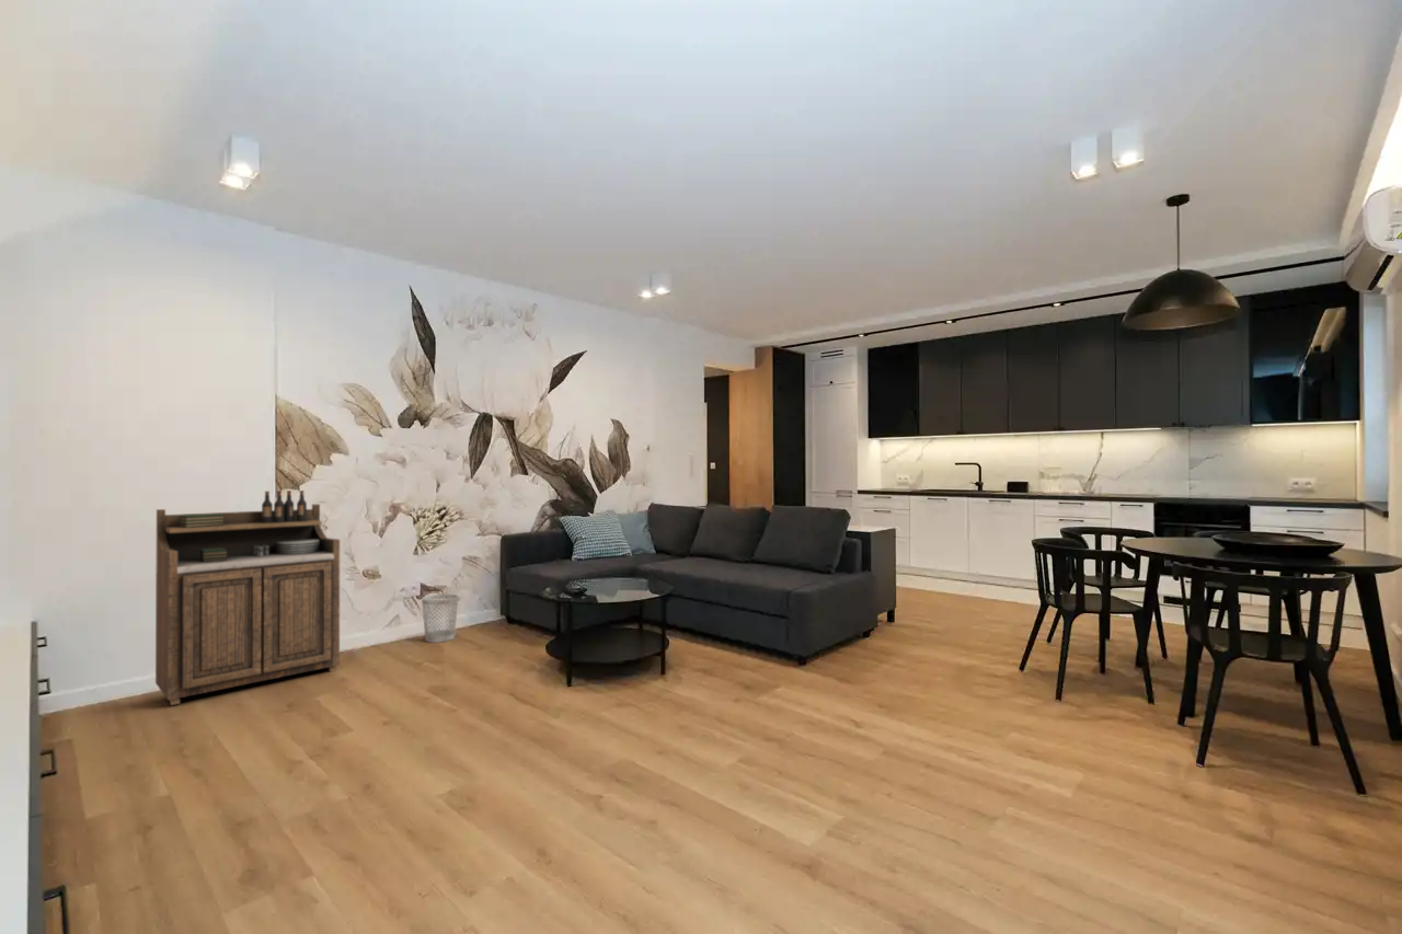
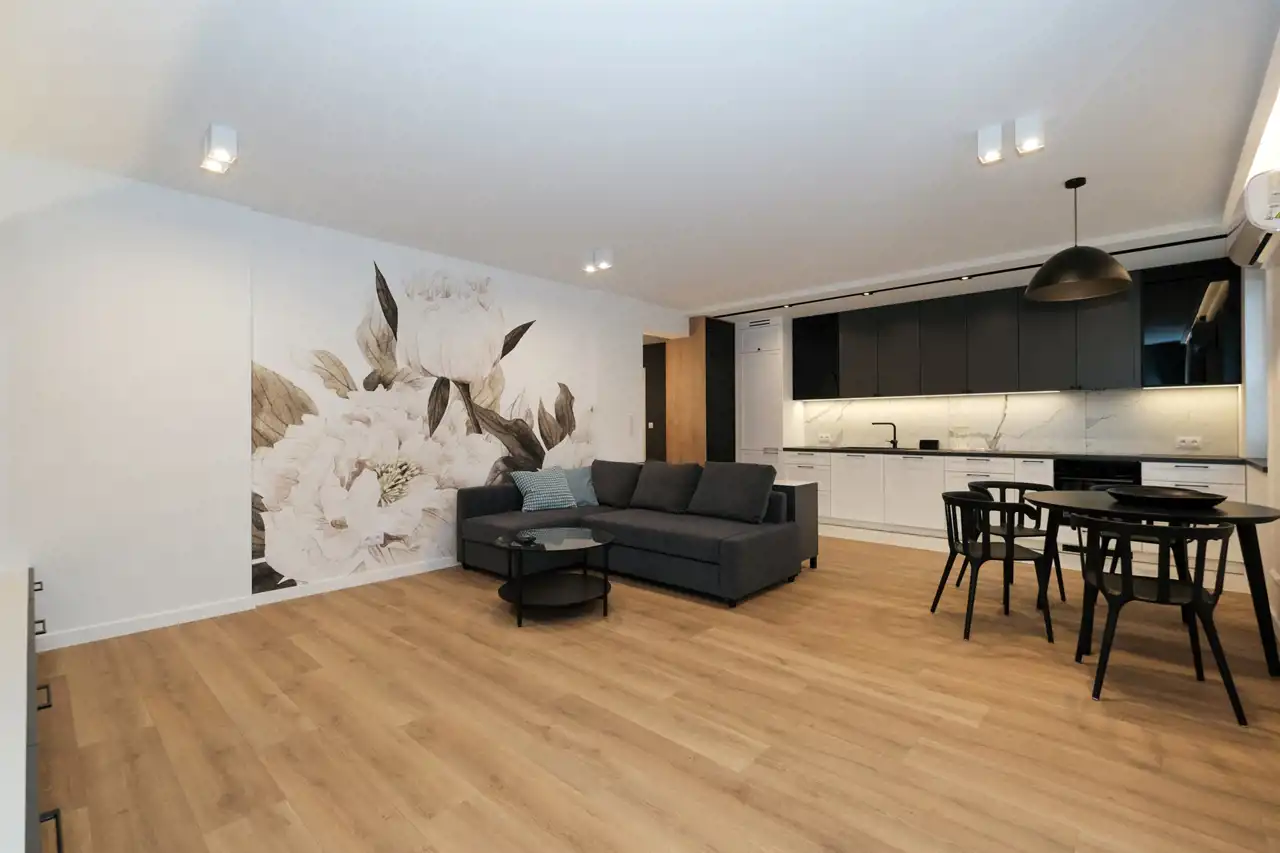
- wastebasket (440, 618)
- sideboard (252, 586)
